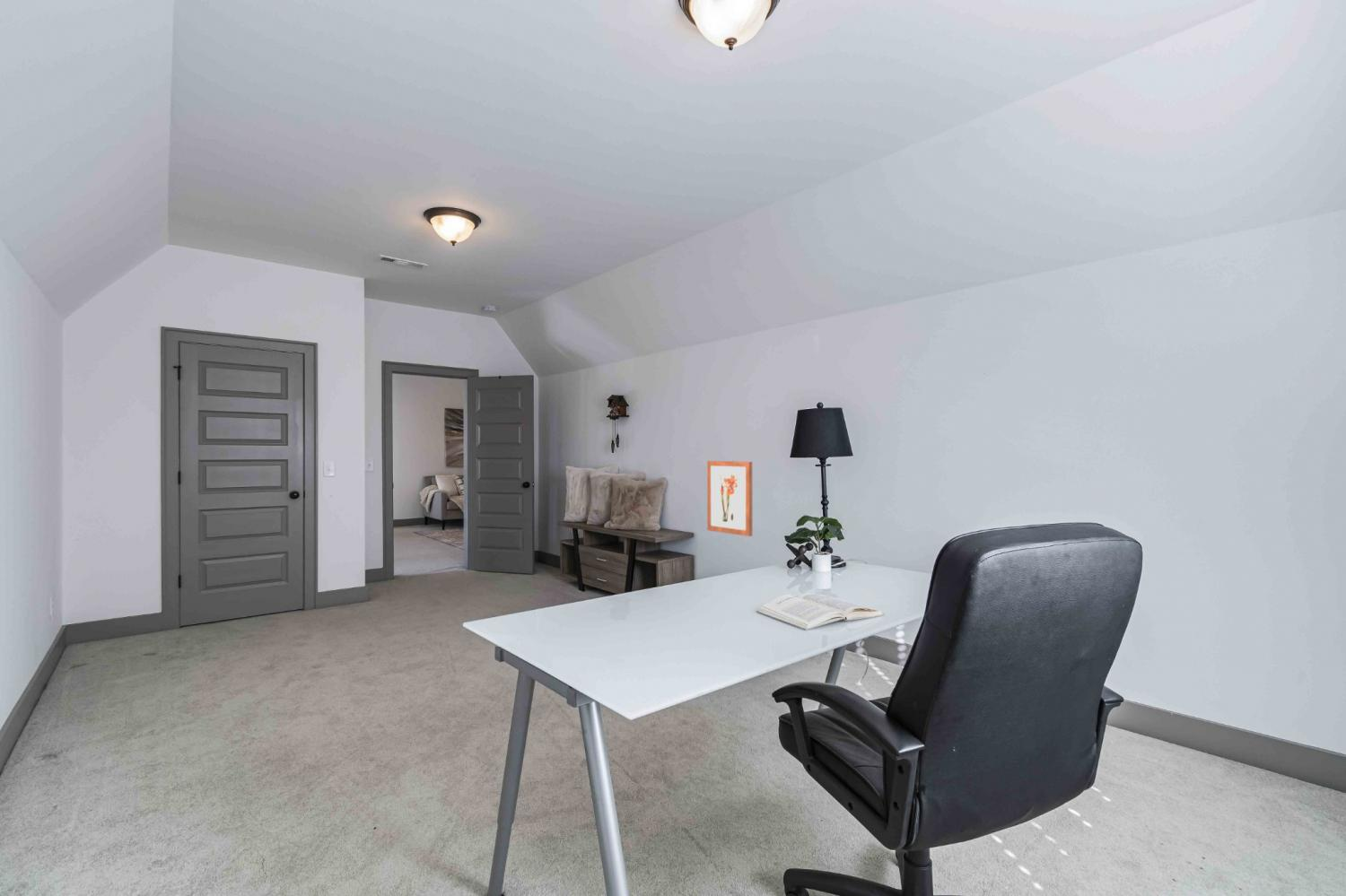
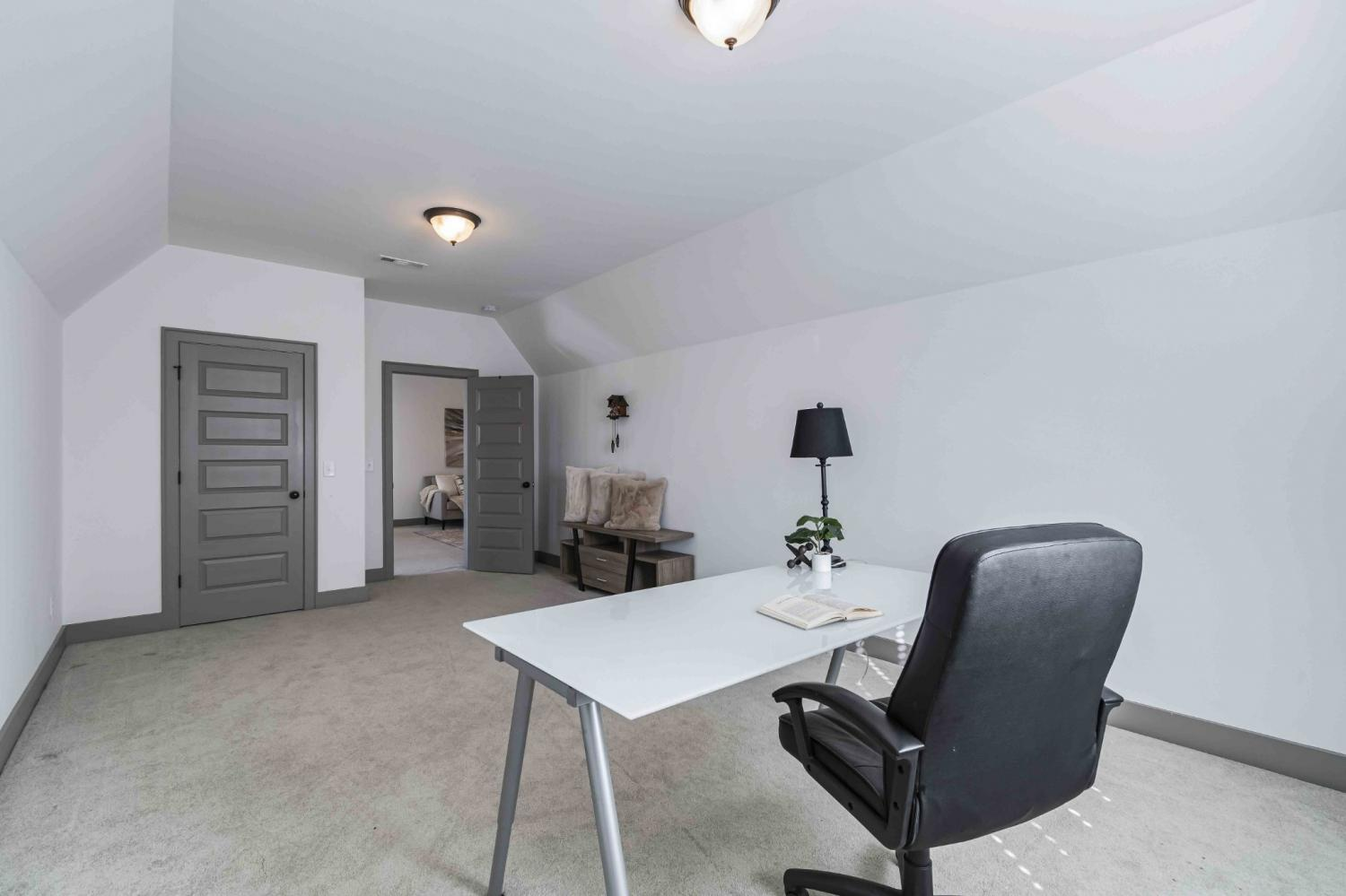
- wall art (729, 497)
